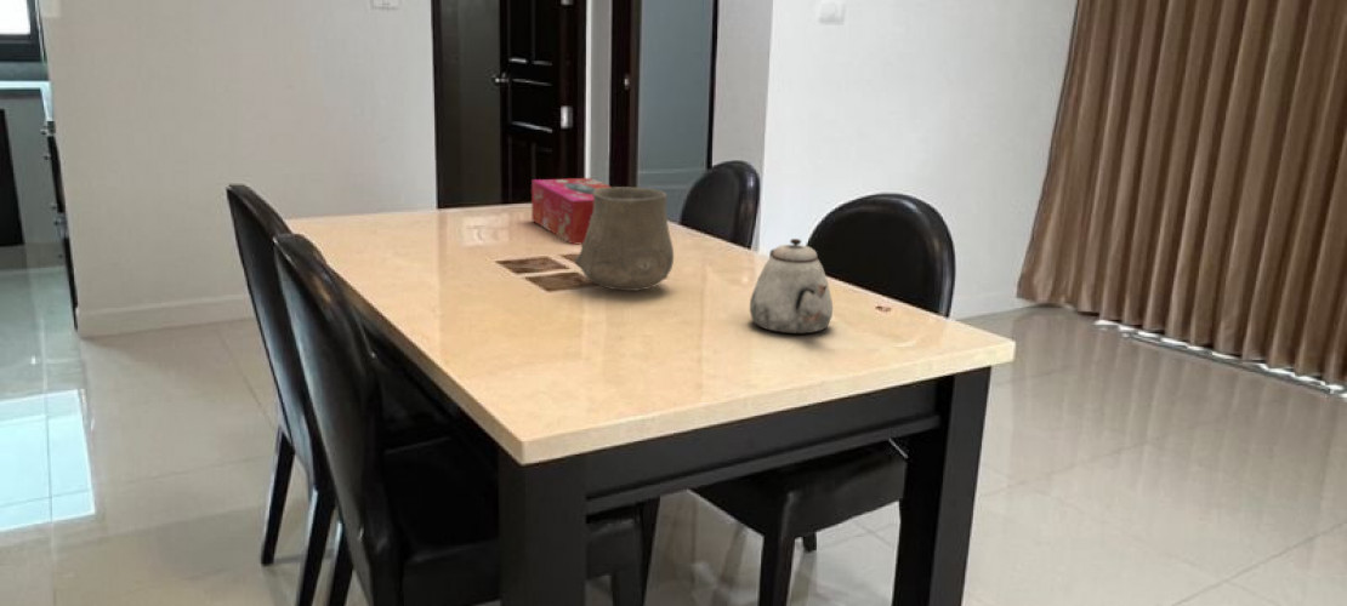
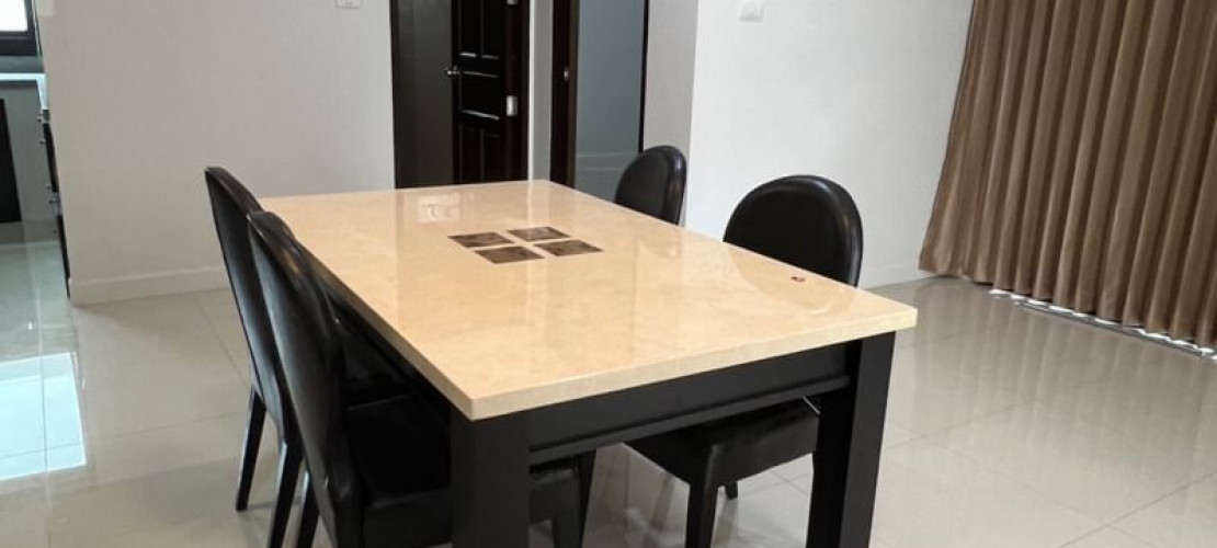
- teapot (796, 284)
- tissue box (581, 208)
- ceramic cup (629, 240)
